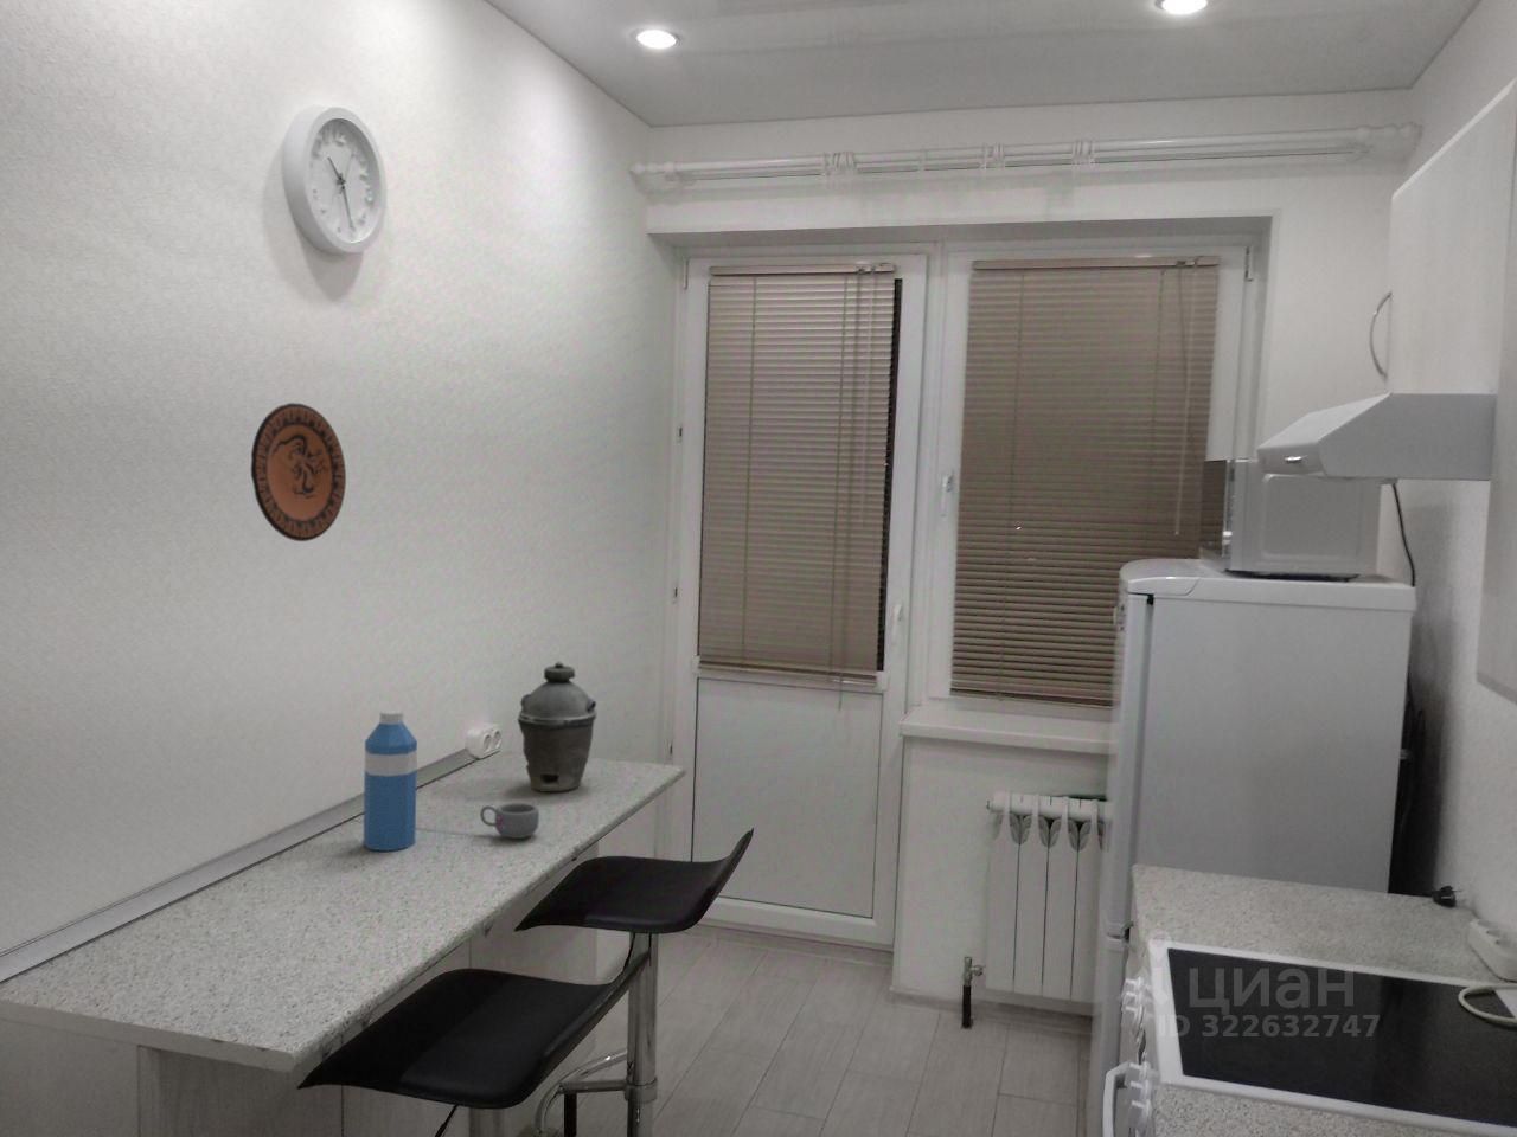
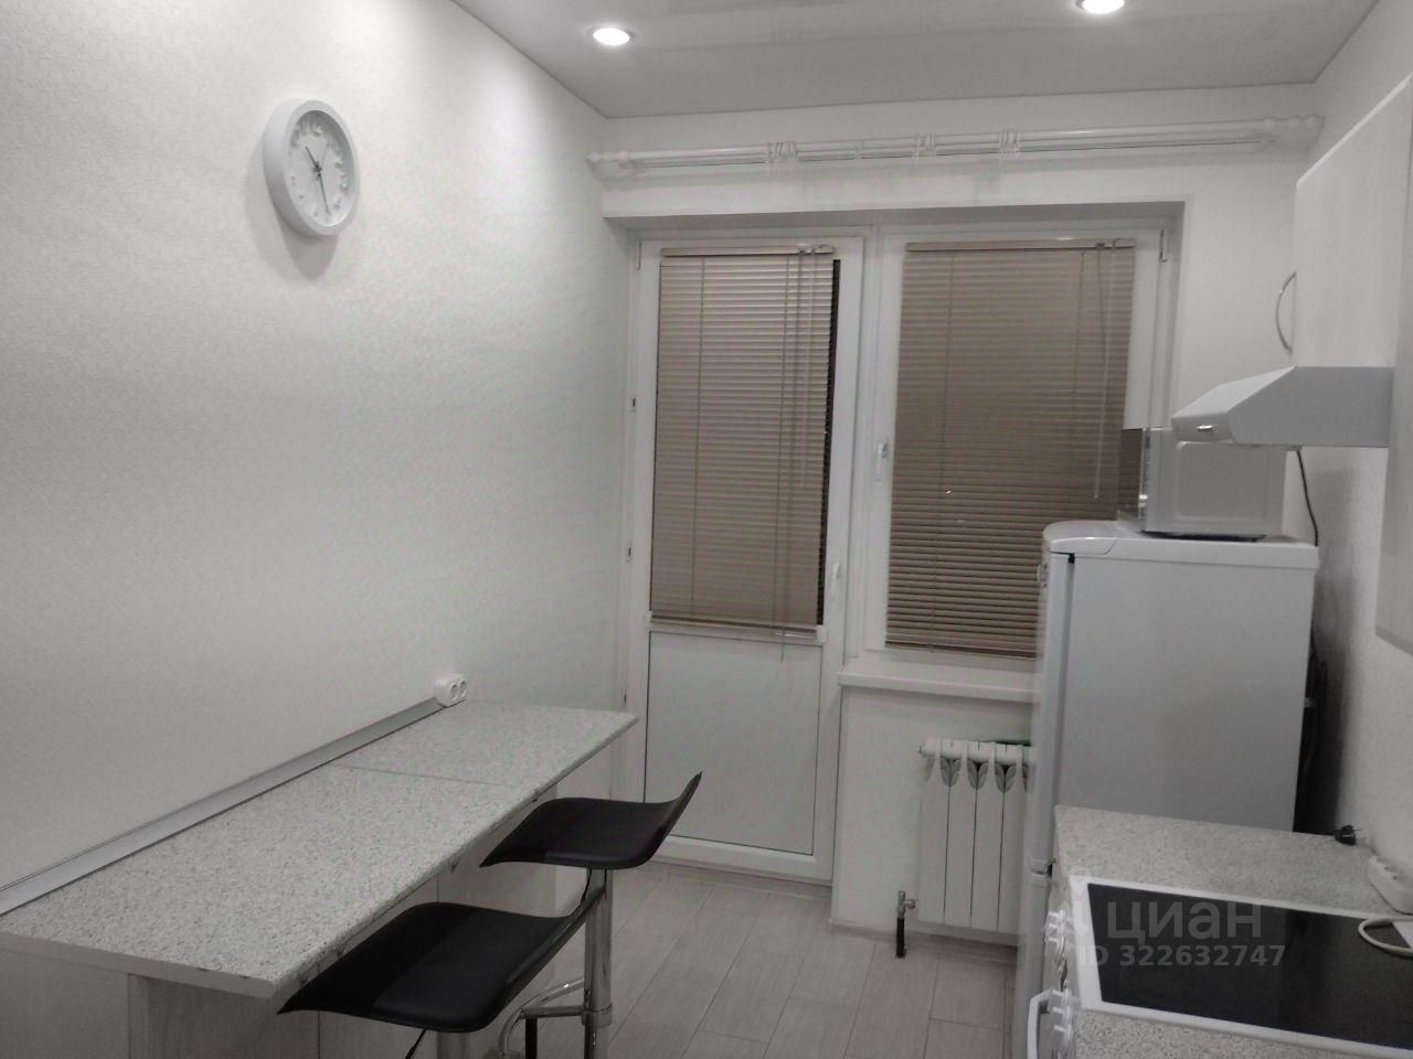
- water bottle (389, 778)
- kettle (555, 724)
- decorative plate (299, 473)
- mug (508, 821)
